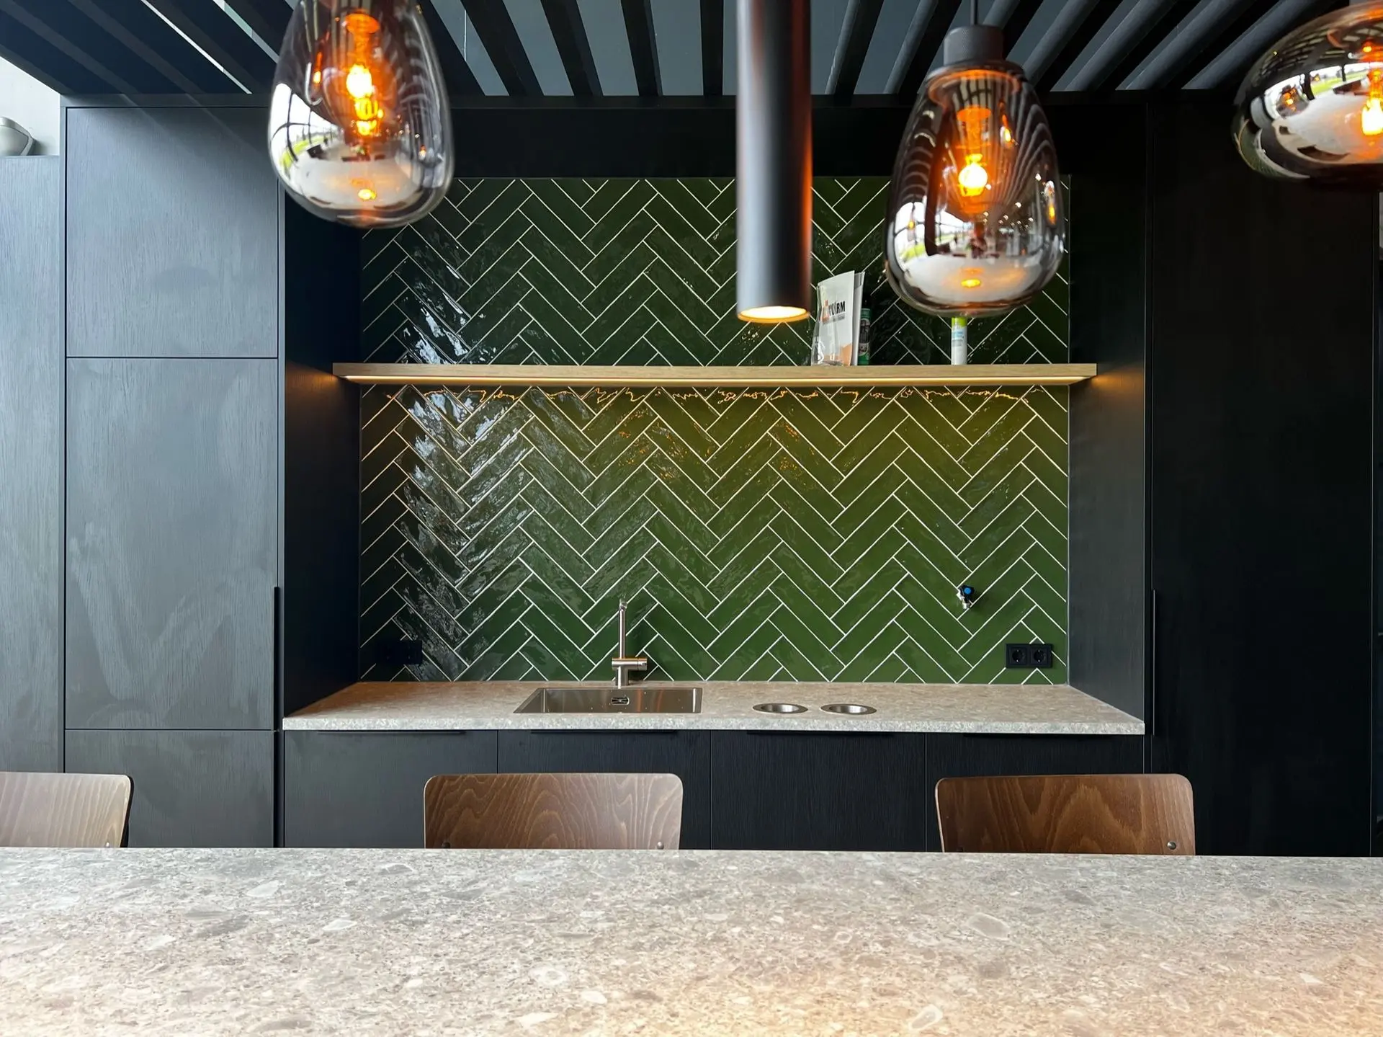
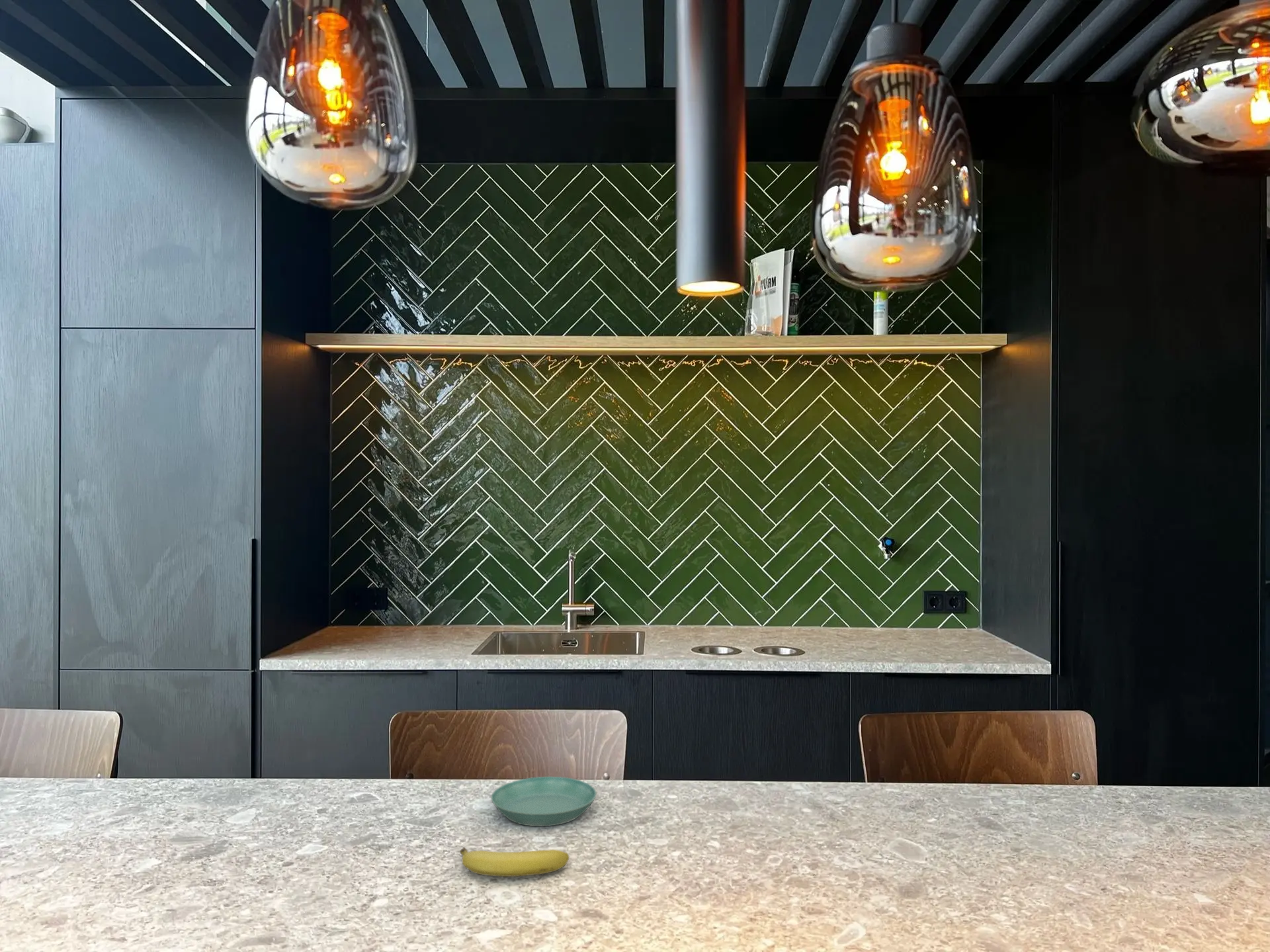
+ fruit (507, 857)
+ saucer (544, 802)
